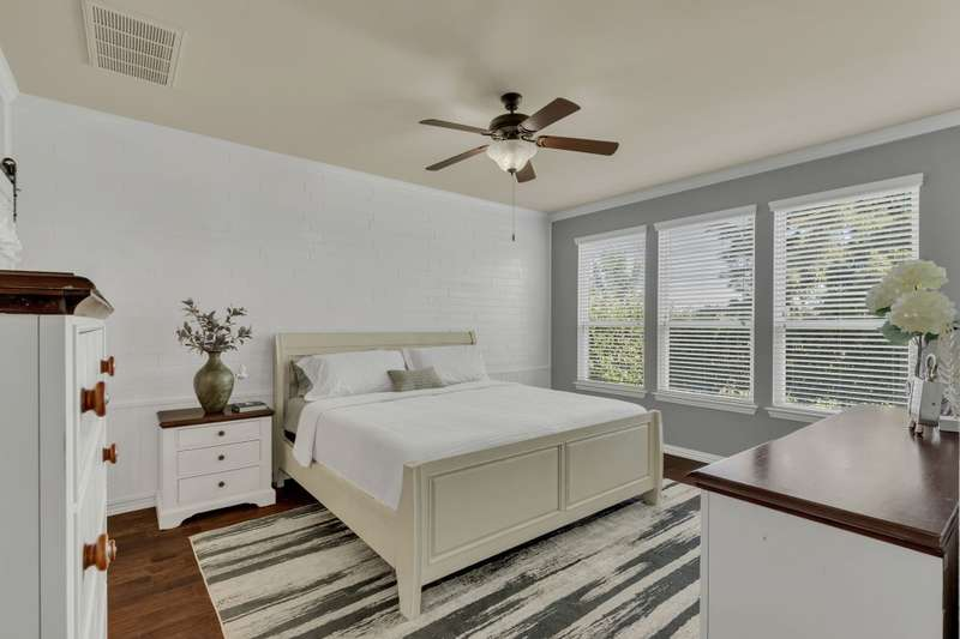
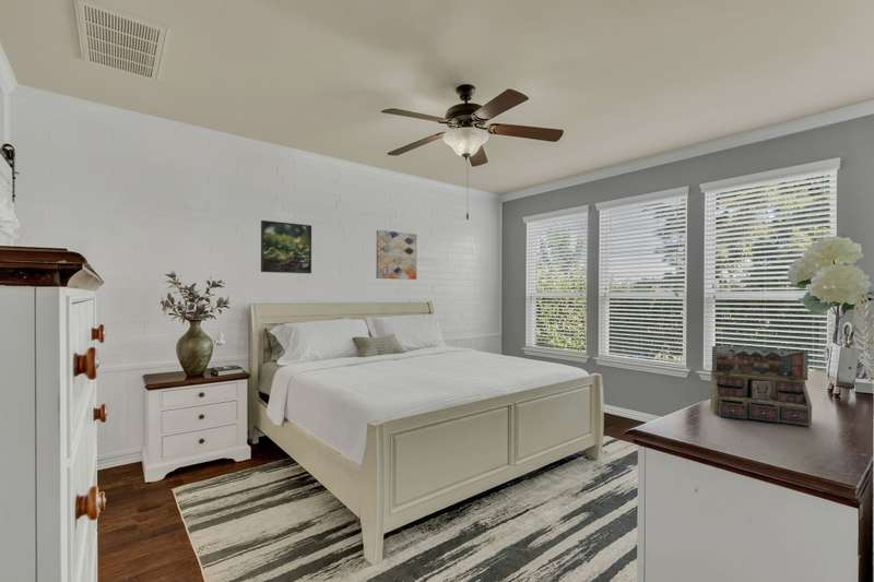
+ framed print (286, 248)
+ wall art (397, 256)
+ jewelry box (758, 382)
